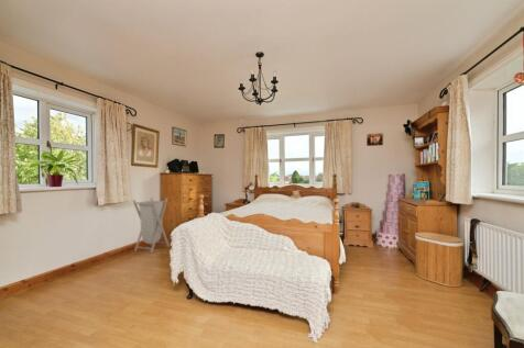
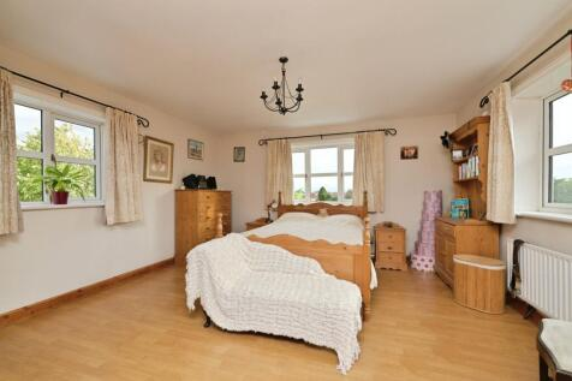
- laundry hamper (151, 223)
